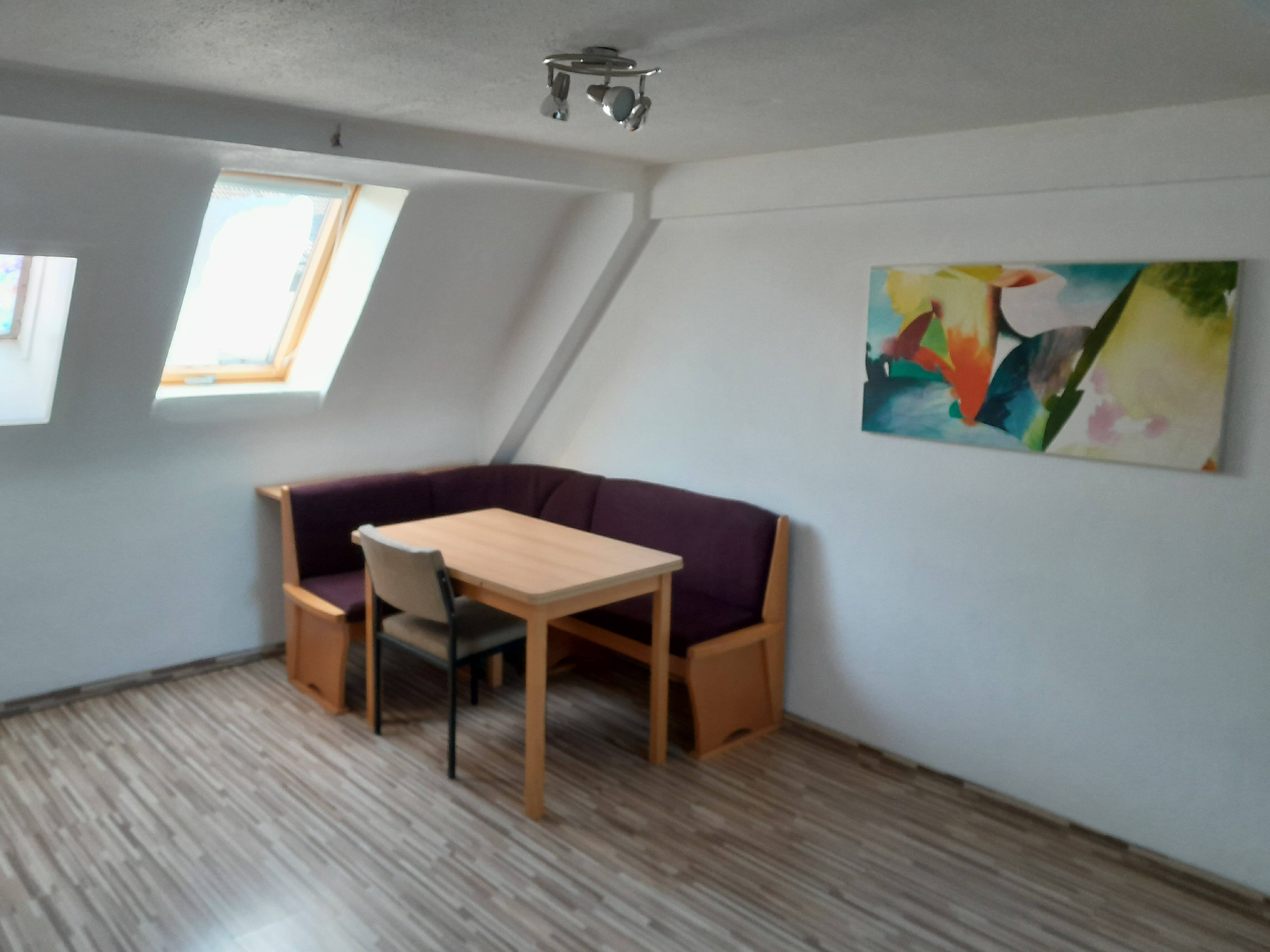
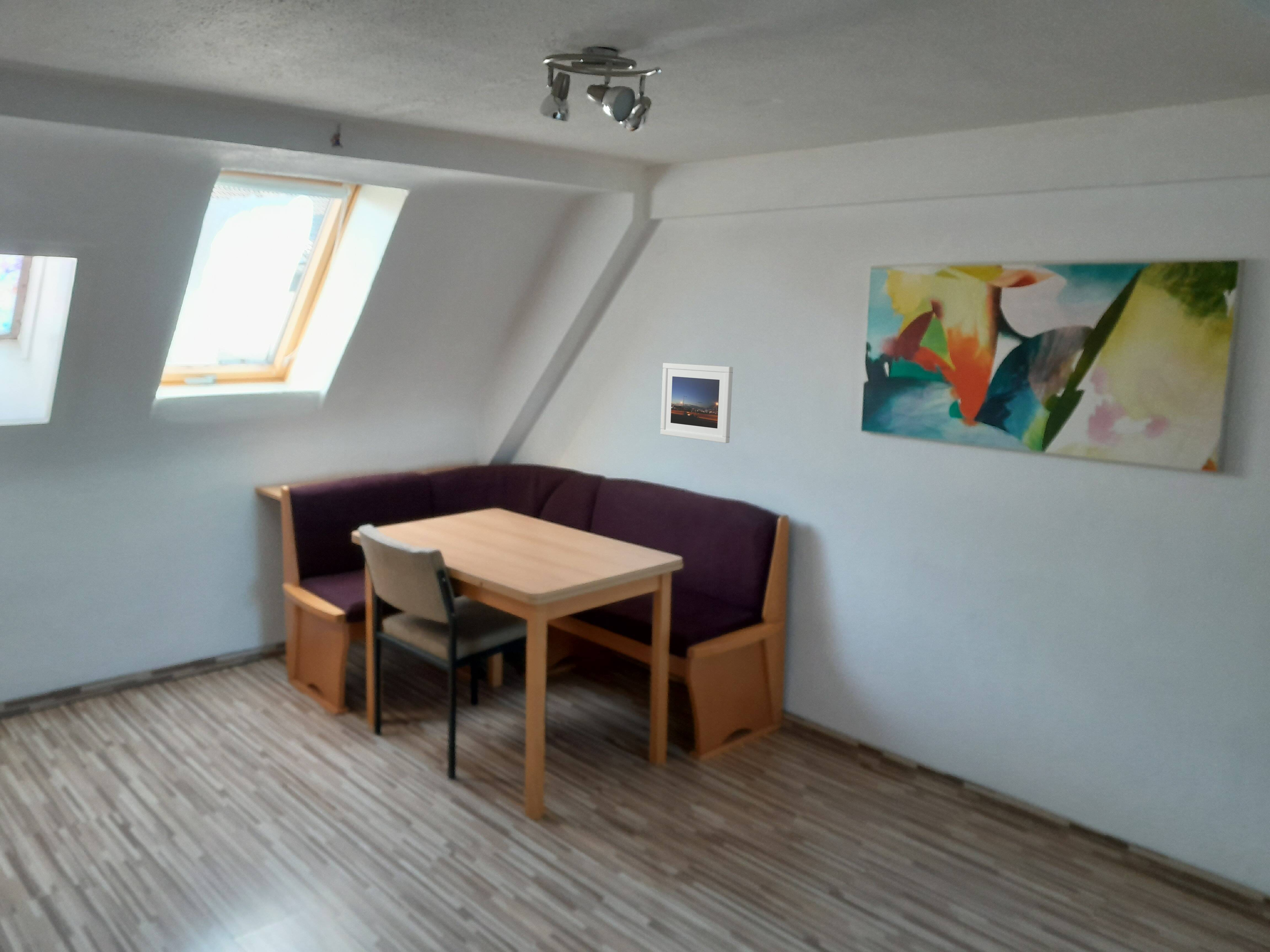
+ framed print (695, 402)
